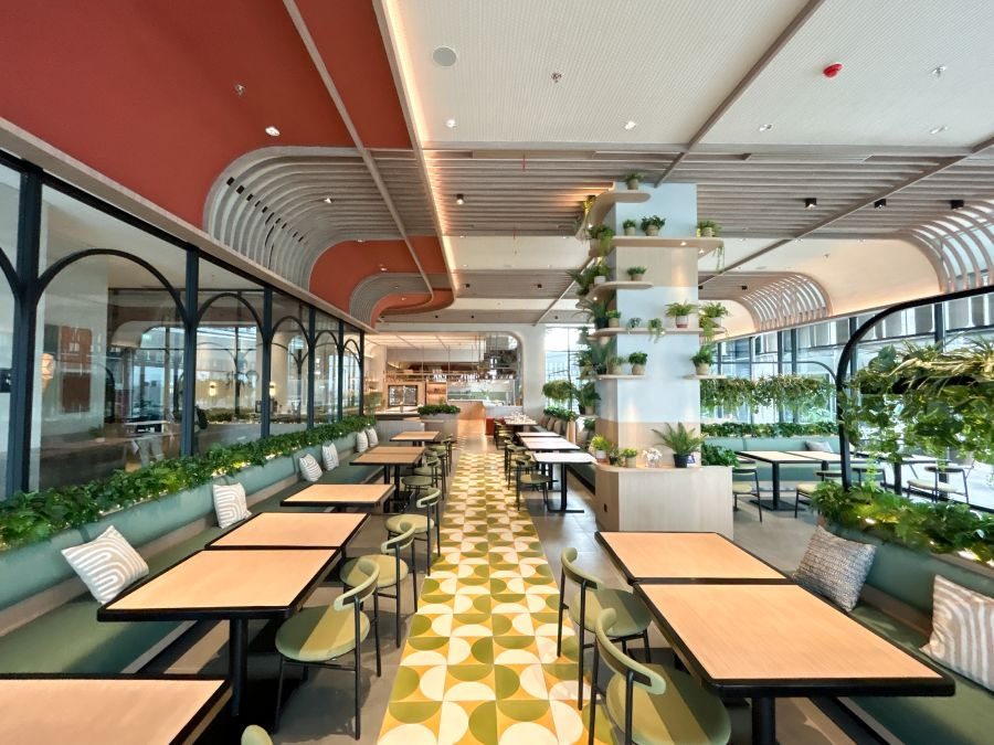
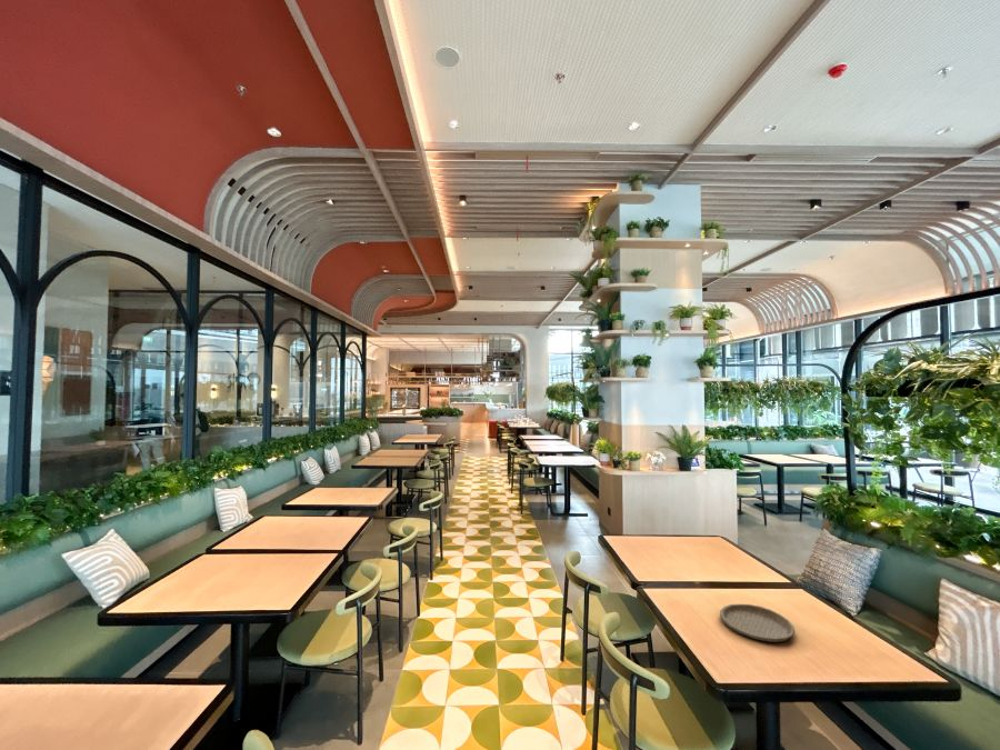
+ plate (756, 622)
